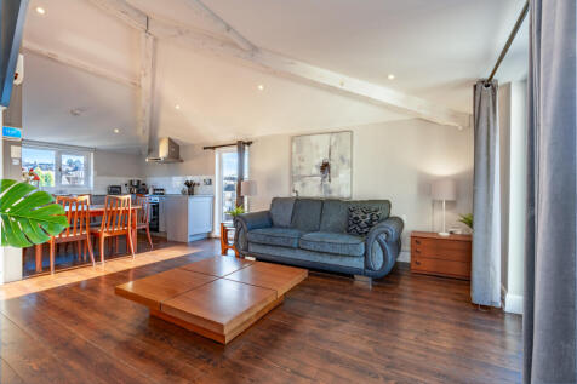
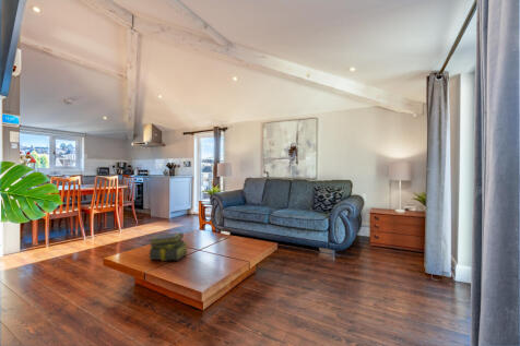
+ stack of books (167, 246)
